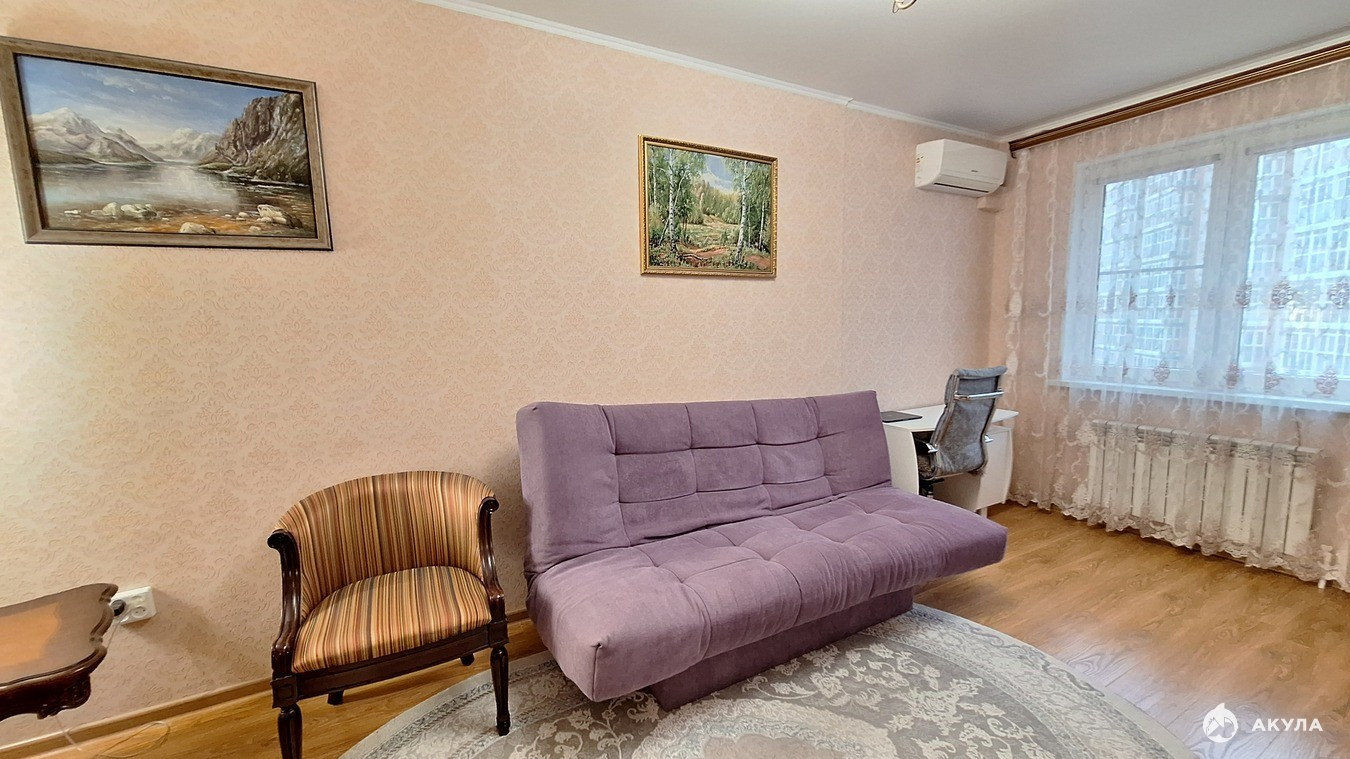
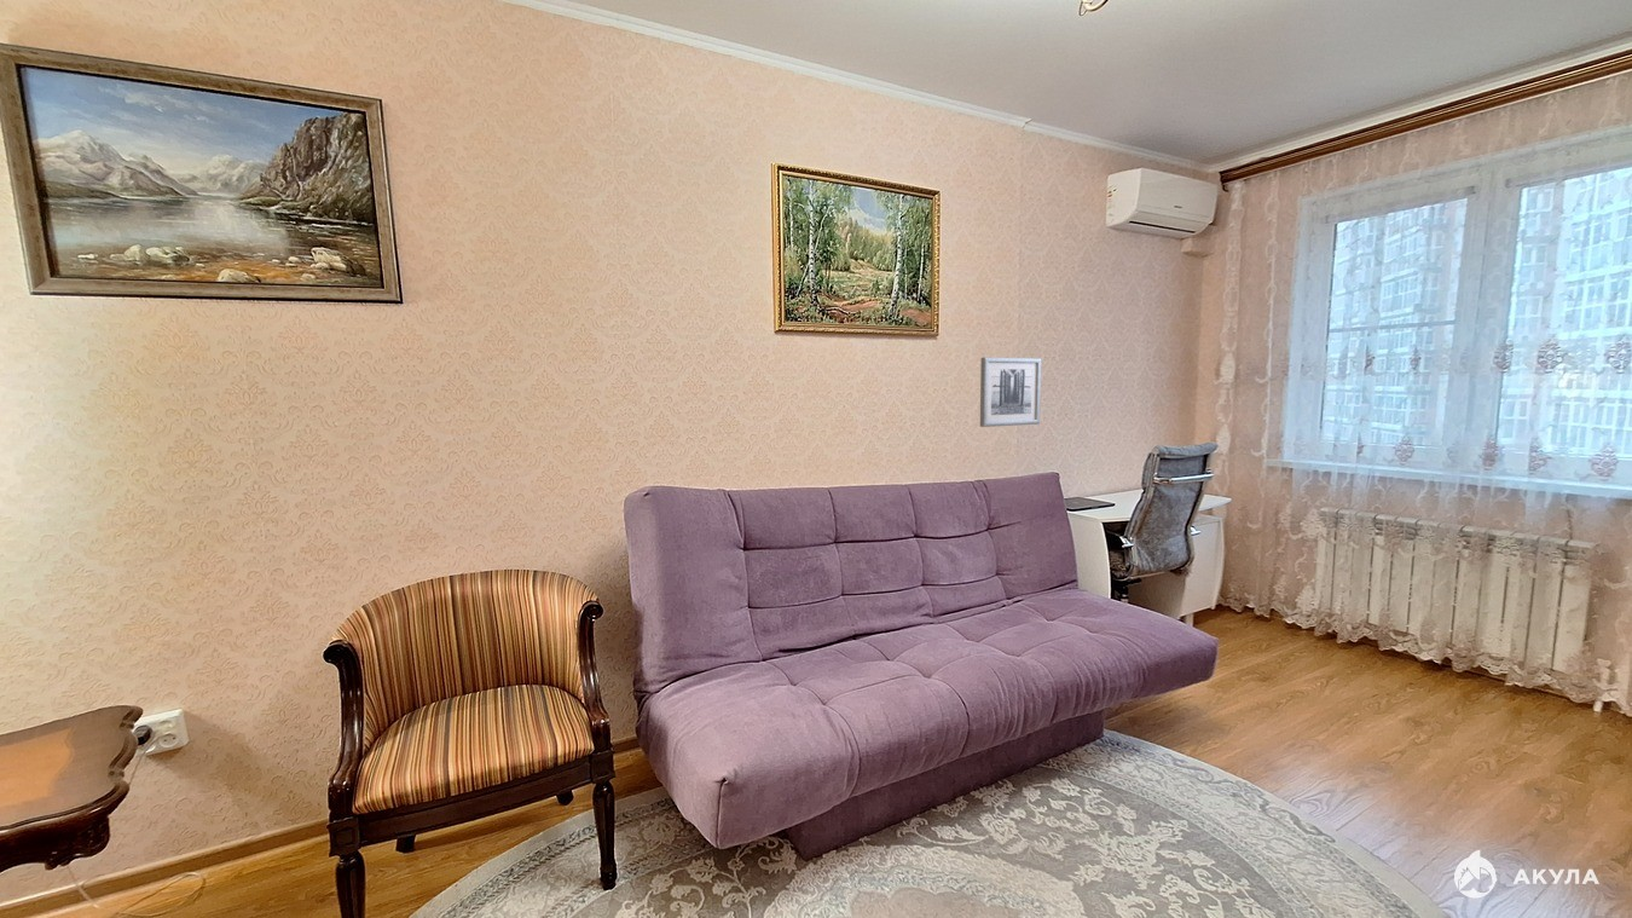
+ wall art (1011, 392)
